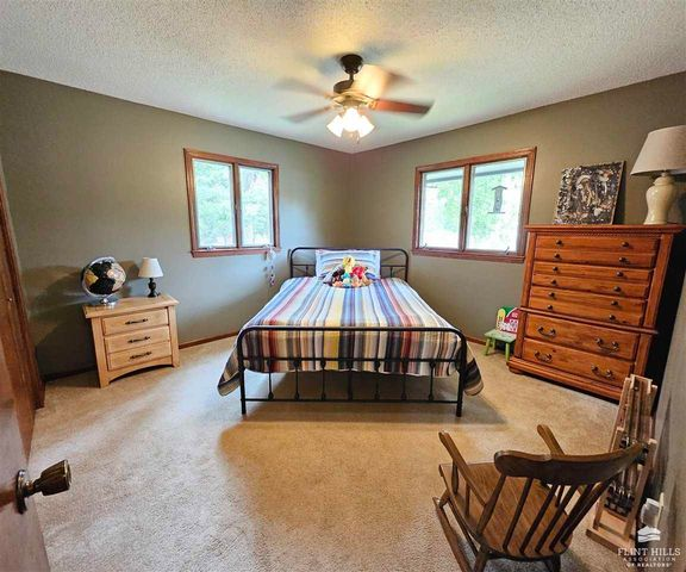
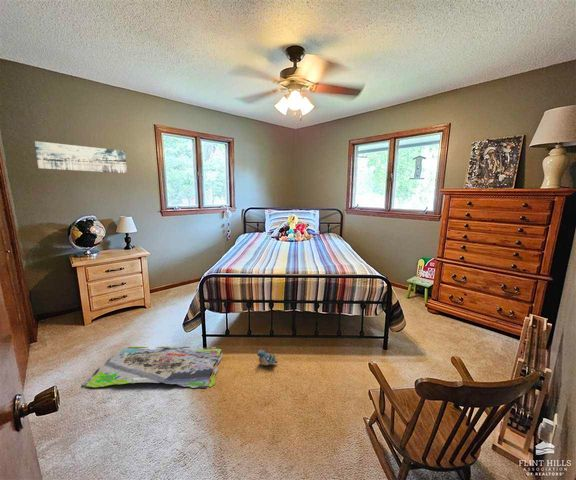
+ rug (162, 362)
+ wall art (85, 158)
+ plush toy (267, 357)
